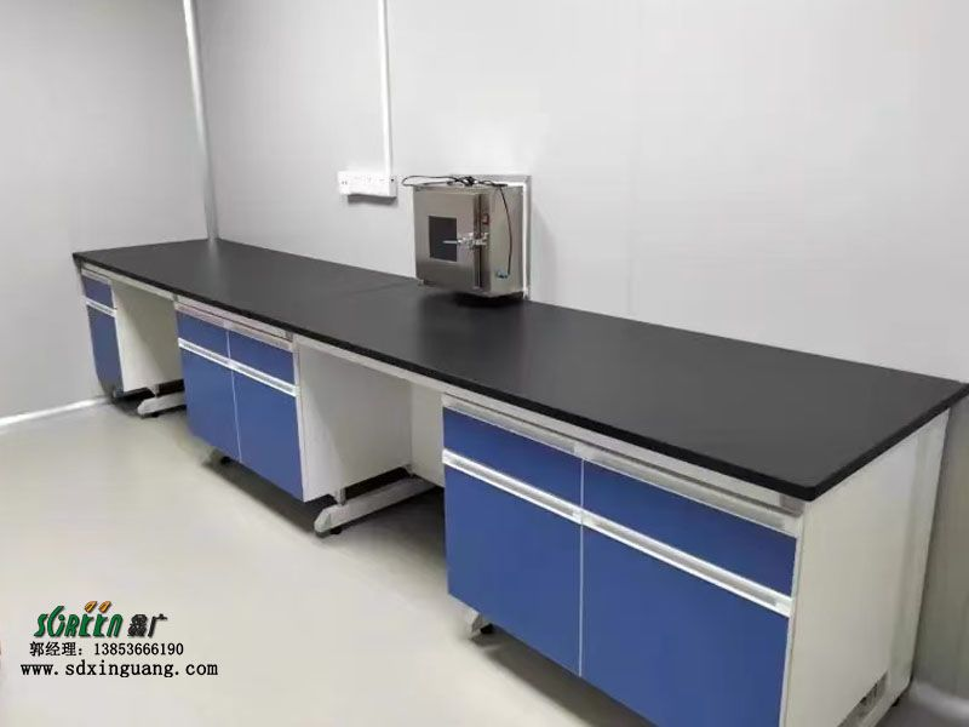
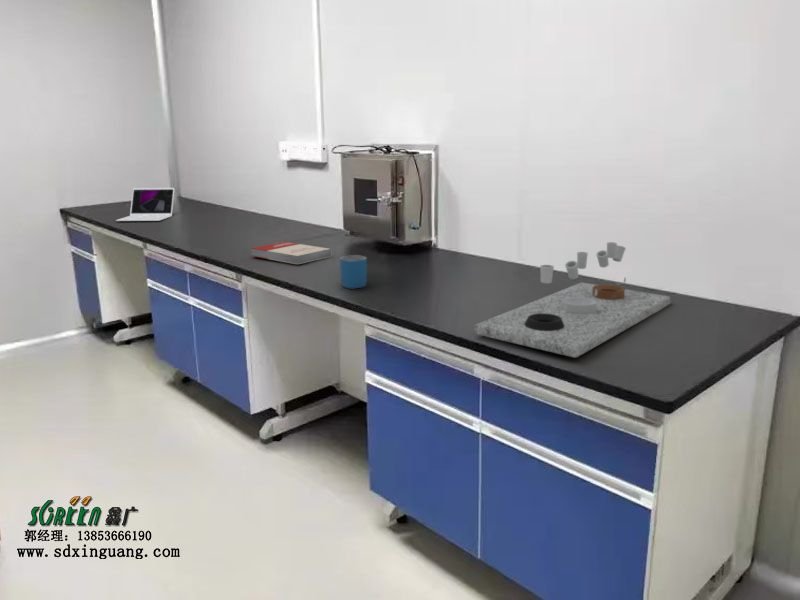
+ laboratory equipment (580, 286)
+ mug (351, 270)
+ book (291, 252)
+ laptop (145, 202)
